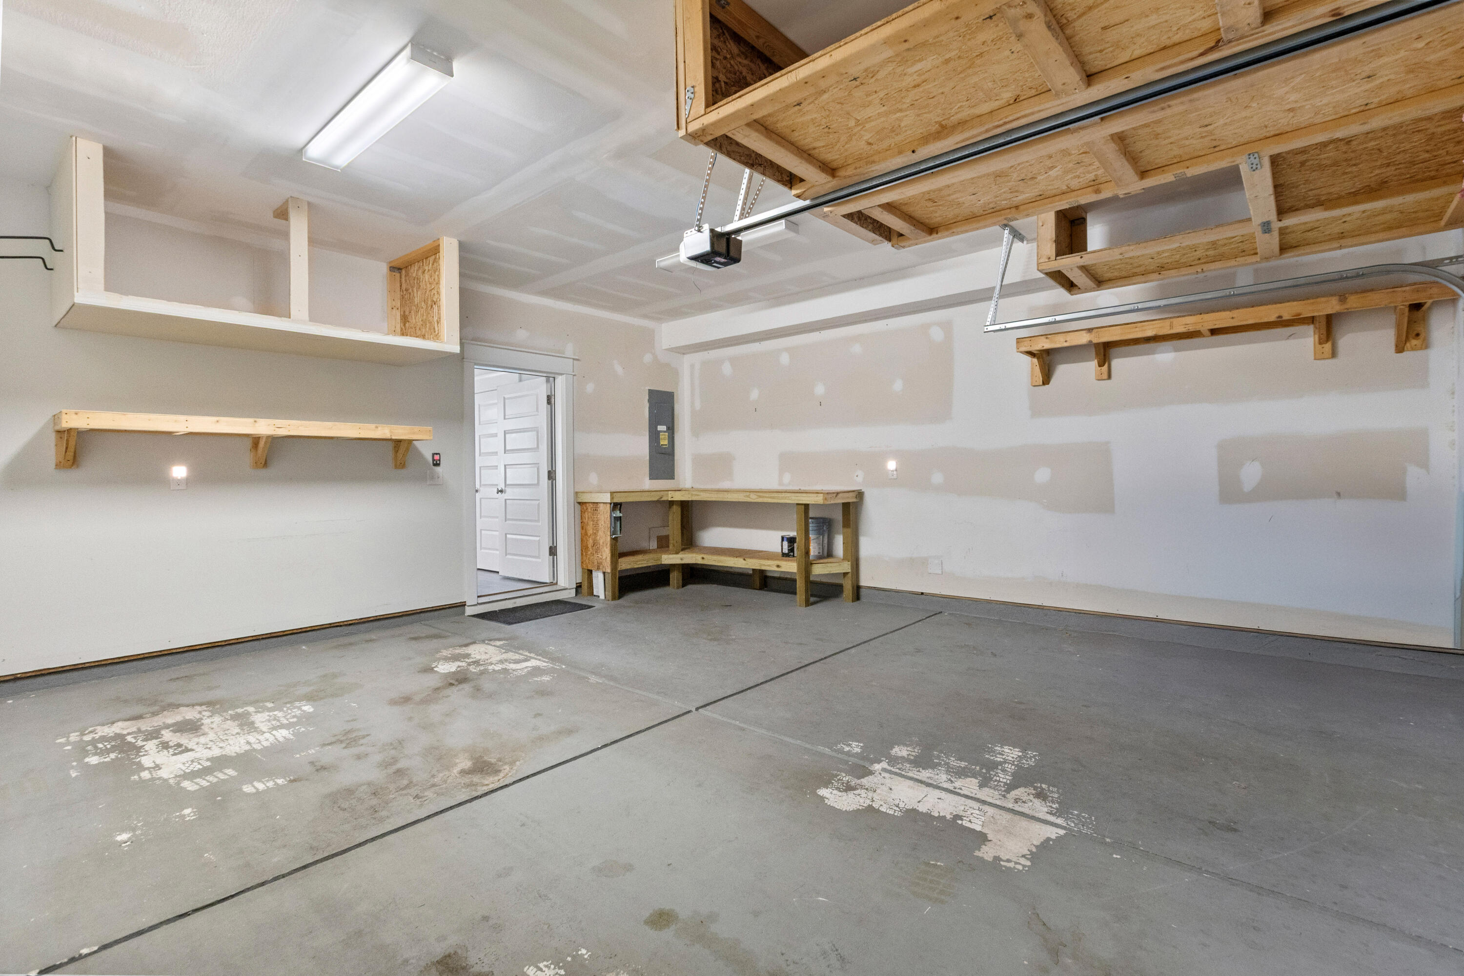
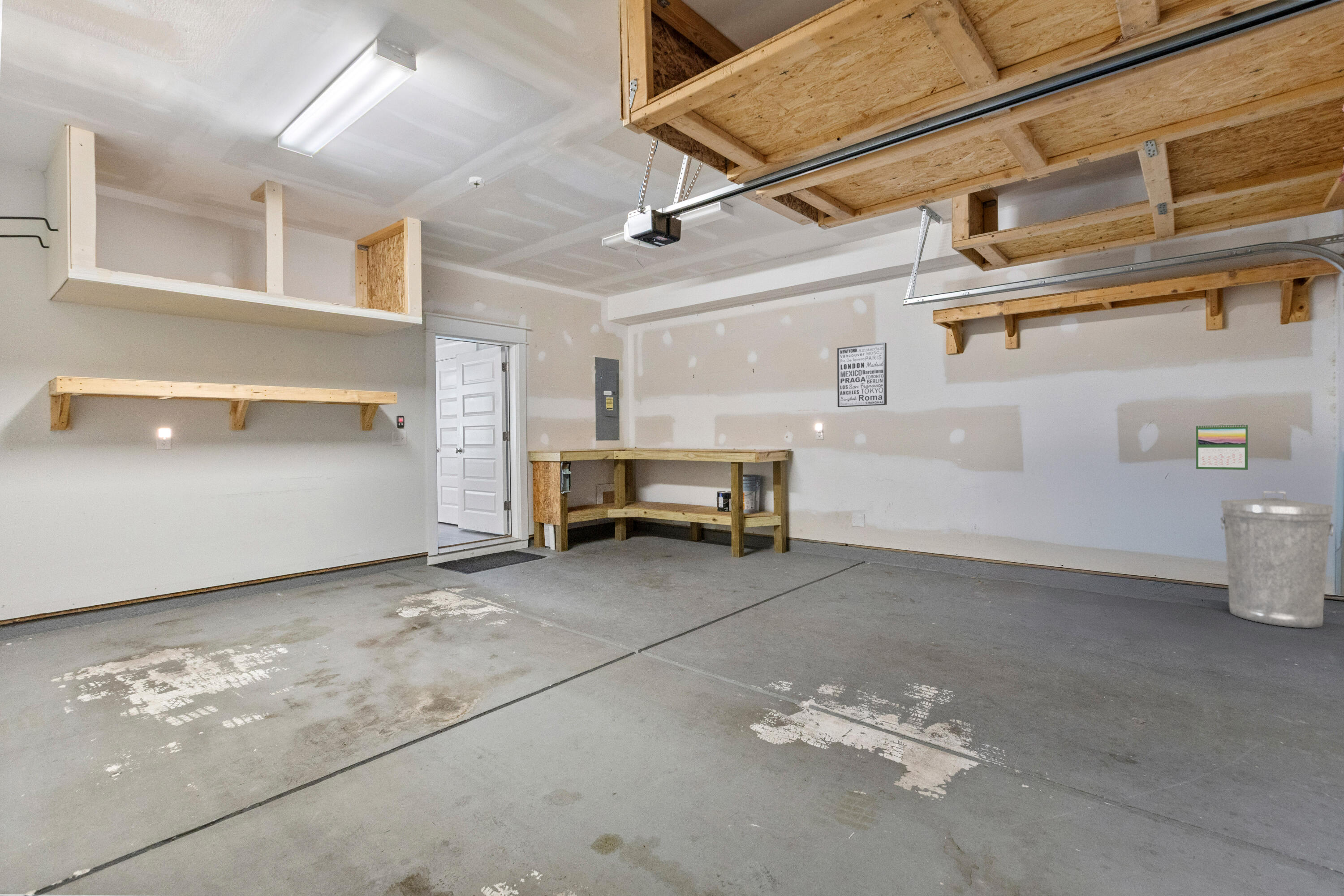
+ trash can (1274, 554)
+ wall art (861, 375)
+ calendar (1221, 446)
+ smoke detector (476, 182)
